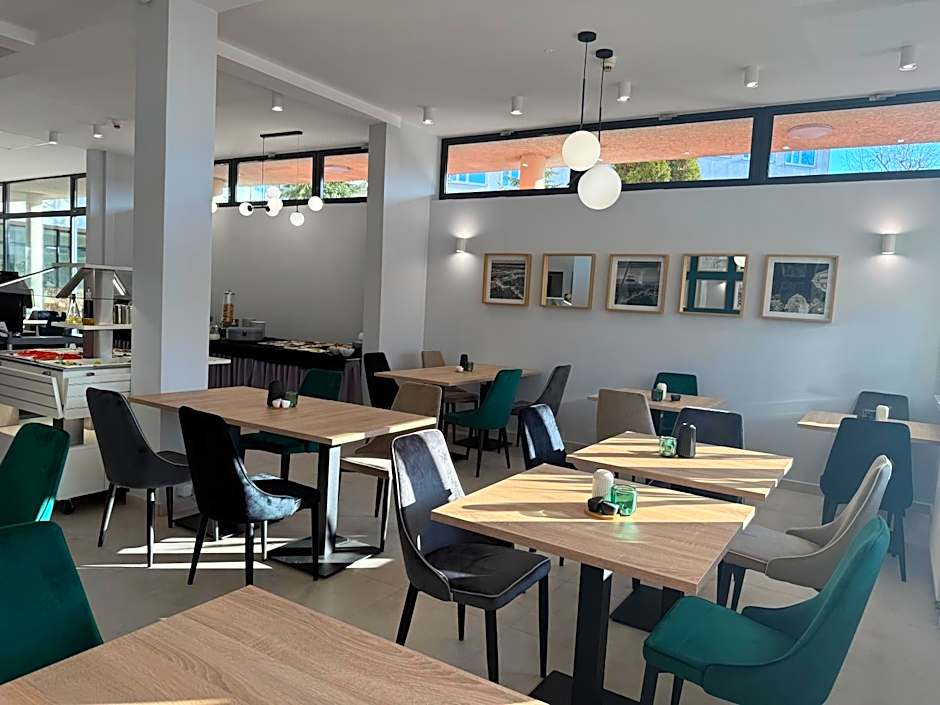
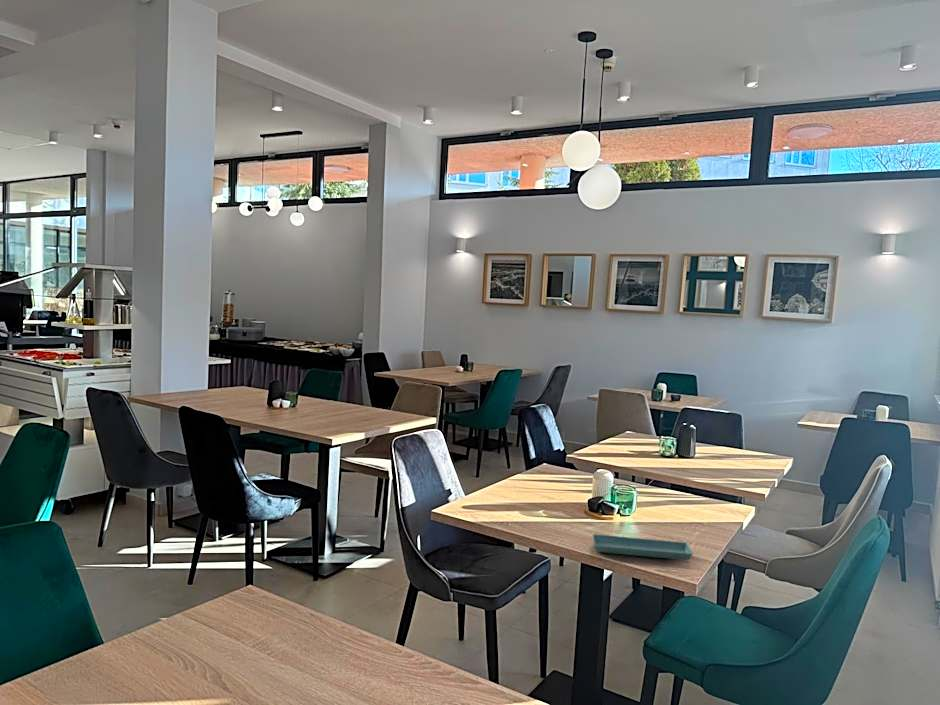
+ saucer (640, 547)
